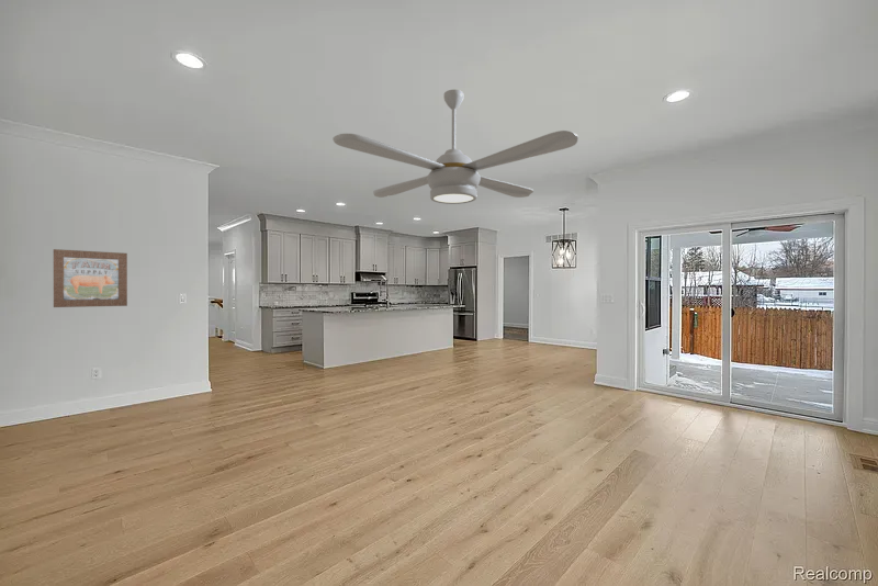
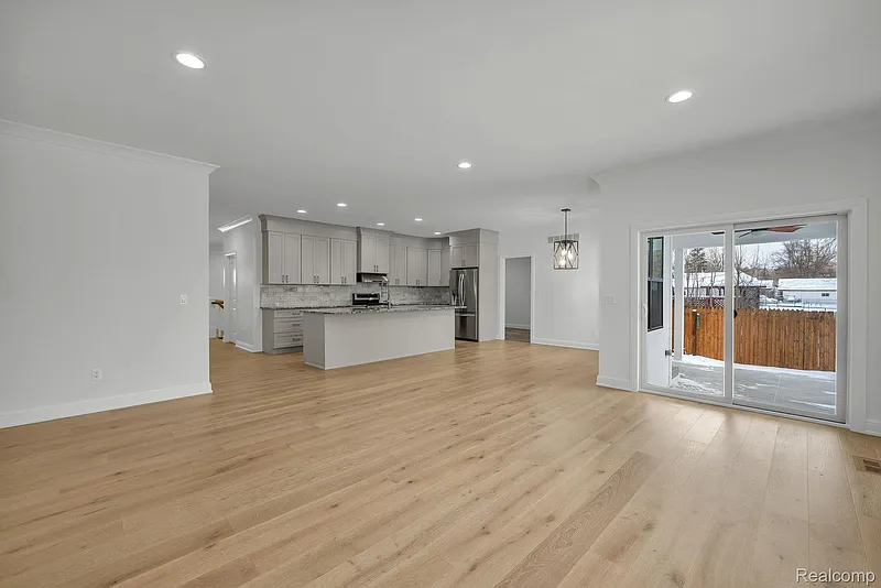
- wall art (91, 279)
- ceiling fan (453, 146)
